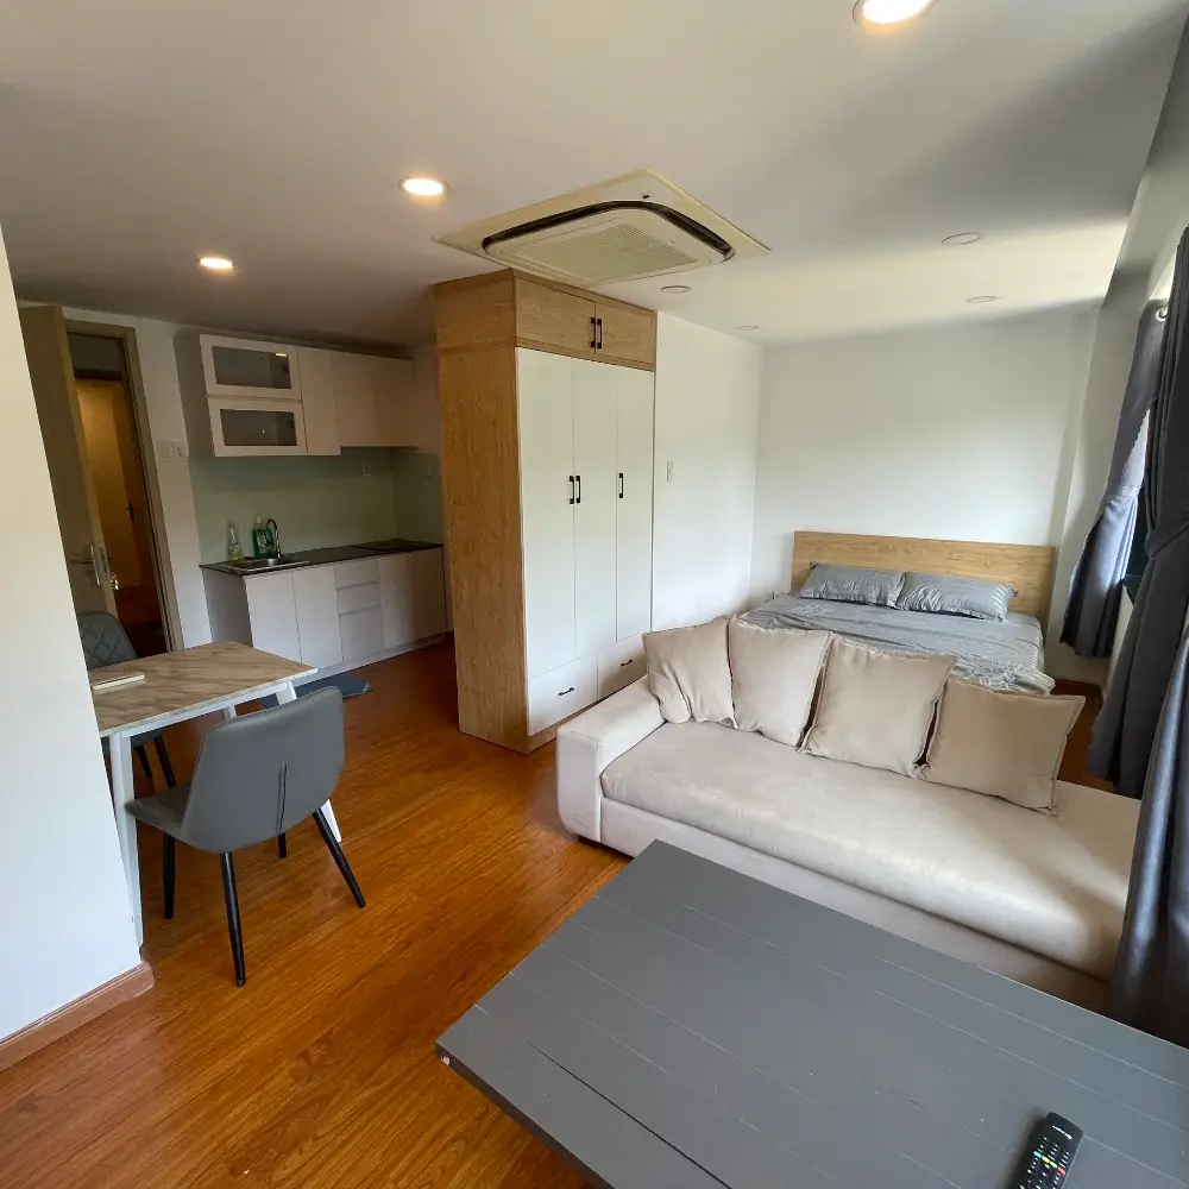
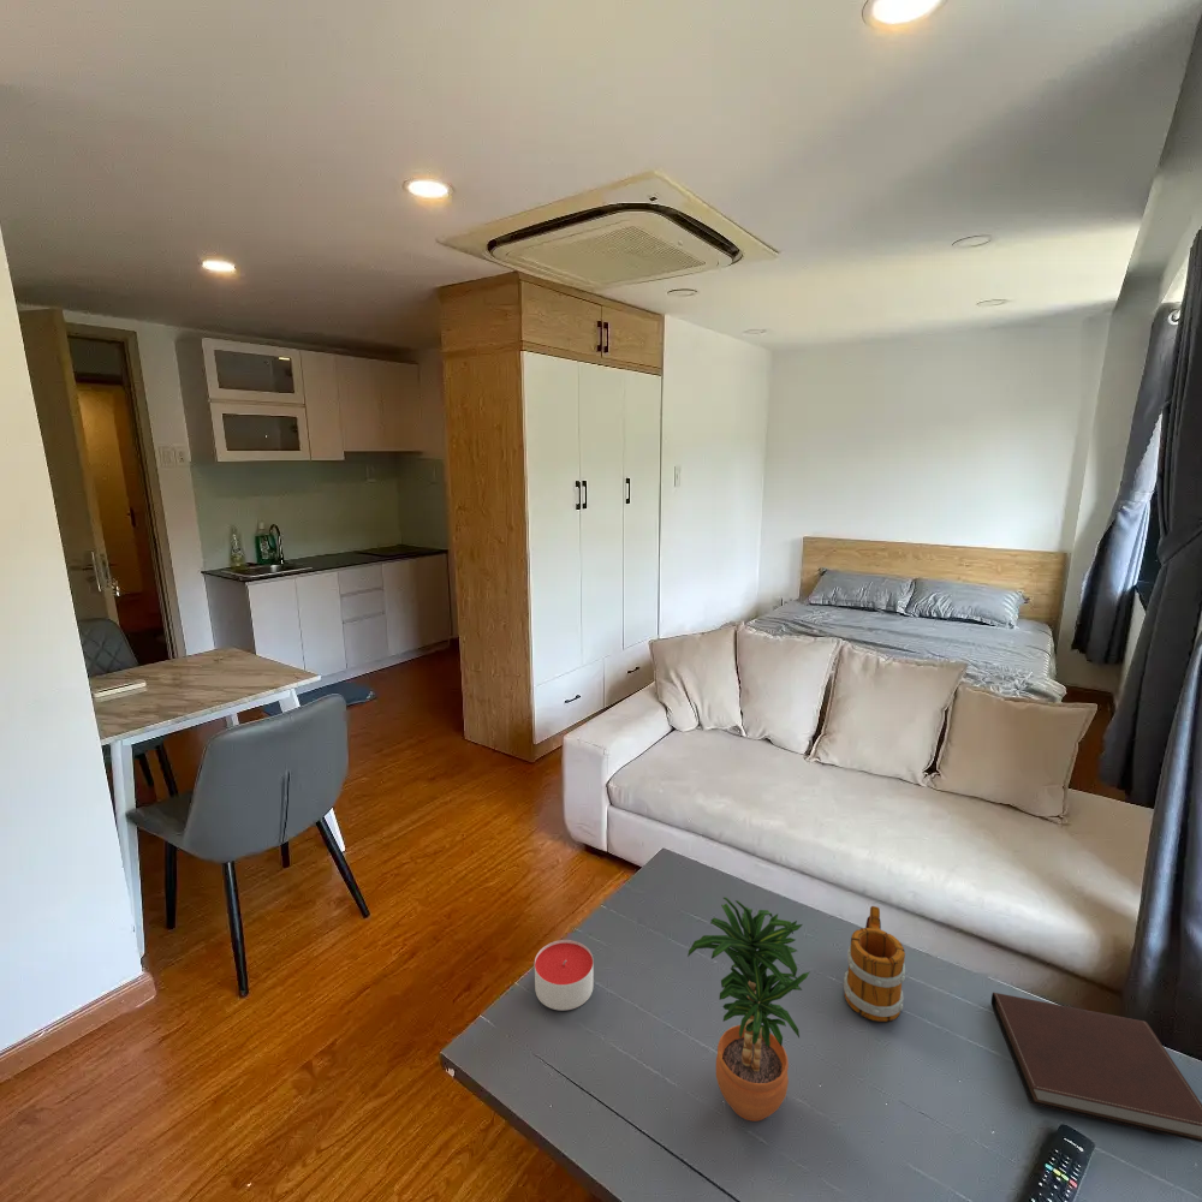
+ candle (564, 972)
+ mug (874, 958)
+ potted plant (745, 994)
+ notebook (1090, 1059)
